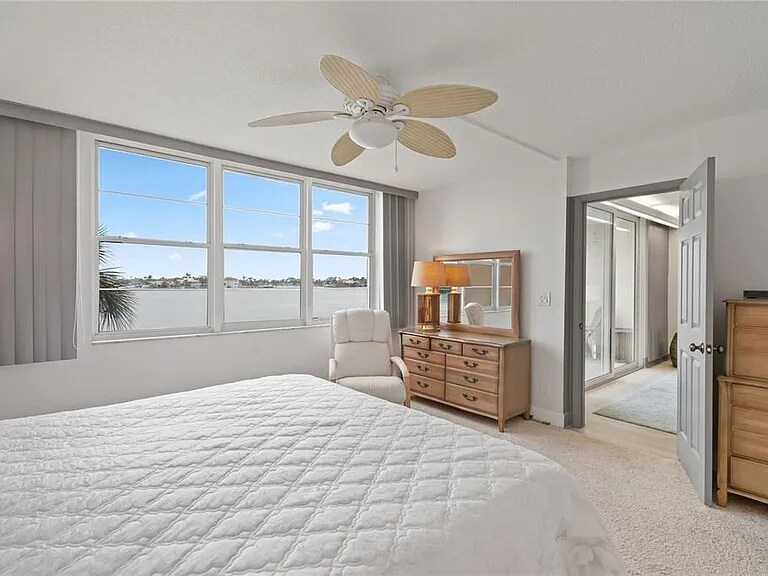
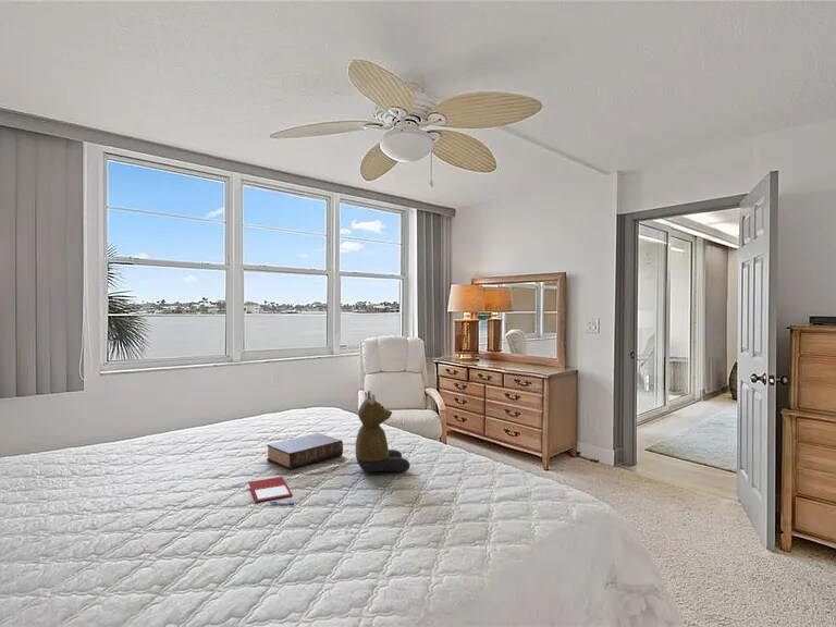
+ bear (381, 430)
+ book (305, 450)
+ notebook (272, 491)
